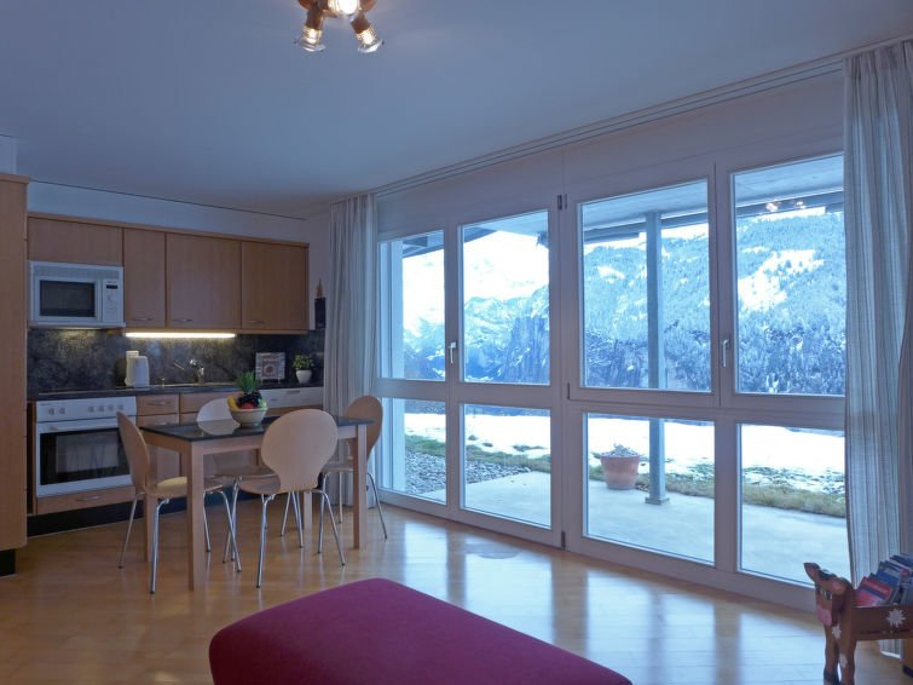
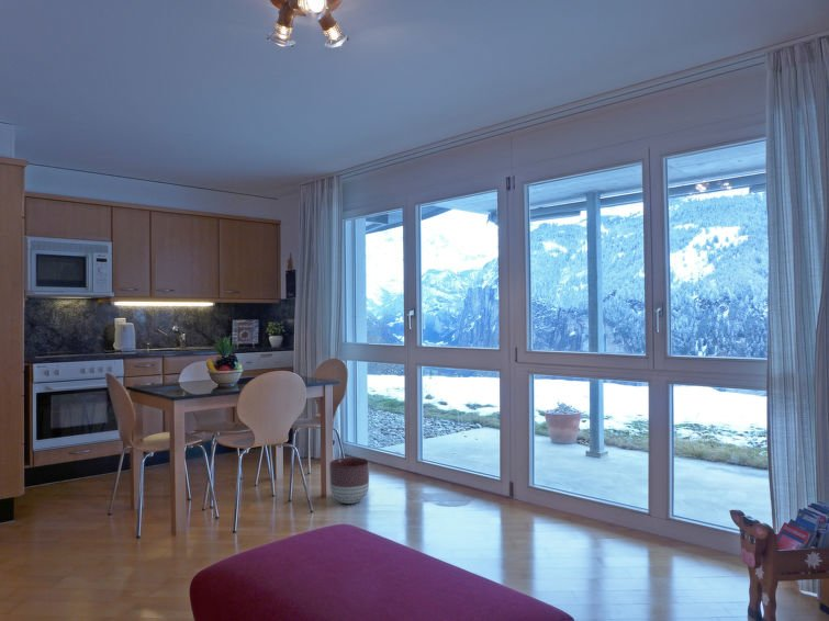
+ planter (349, 482)
